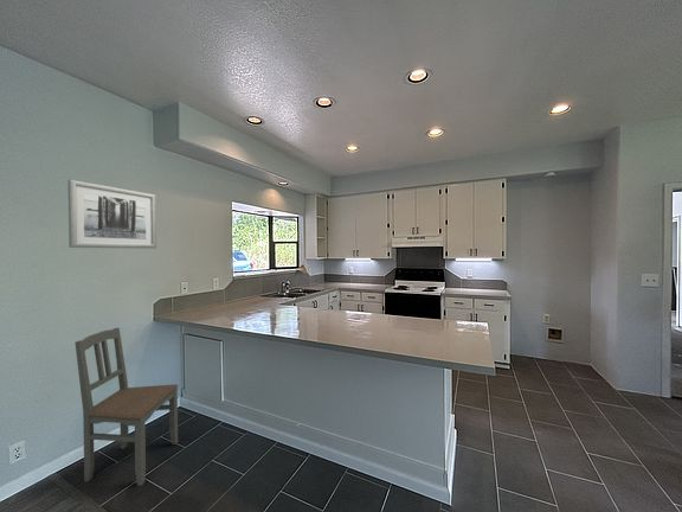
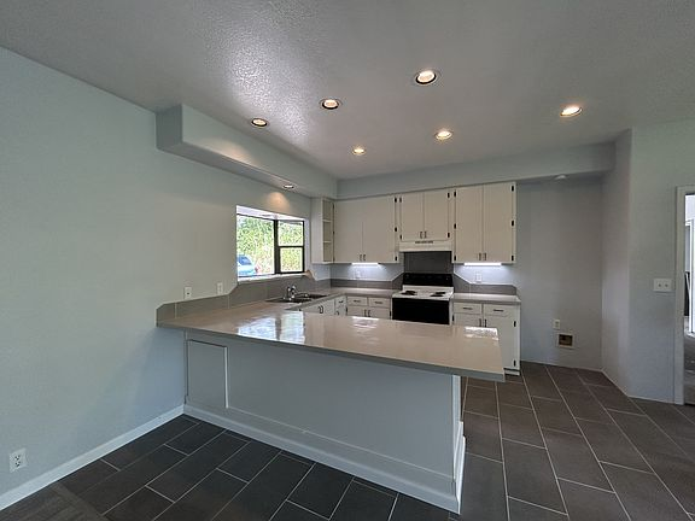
- wall art (117, 218)
- dining chair (129, 397)
